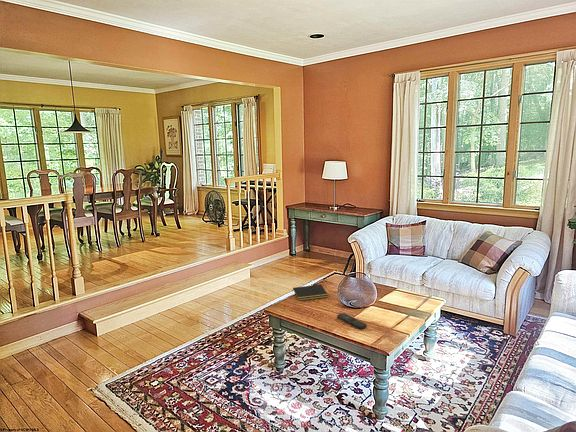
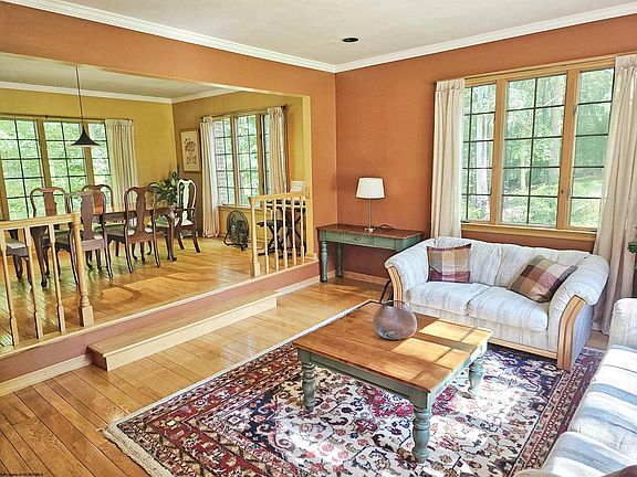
- notepad (310, 292)
- remote control (351, 320)
